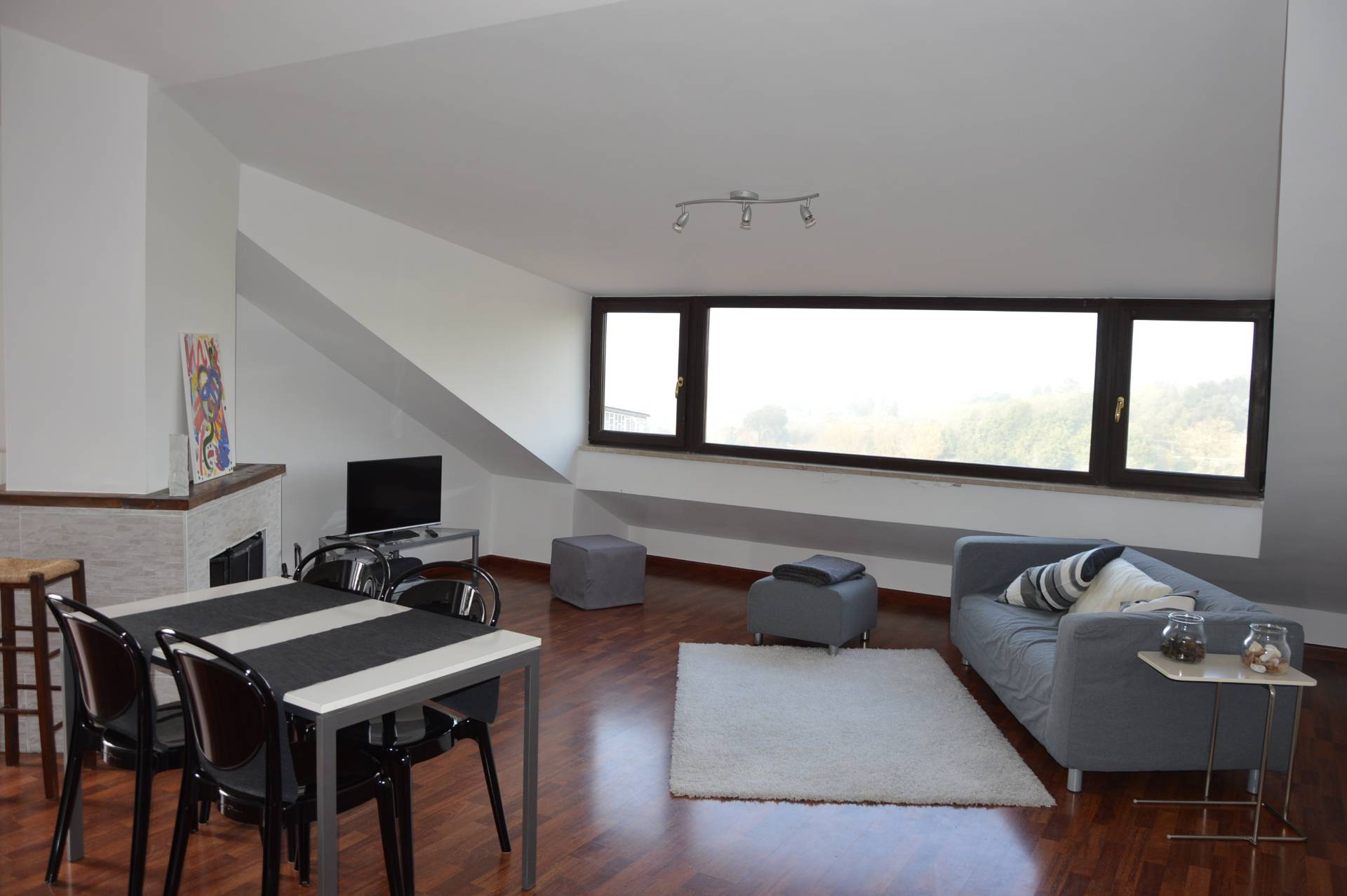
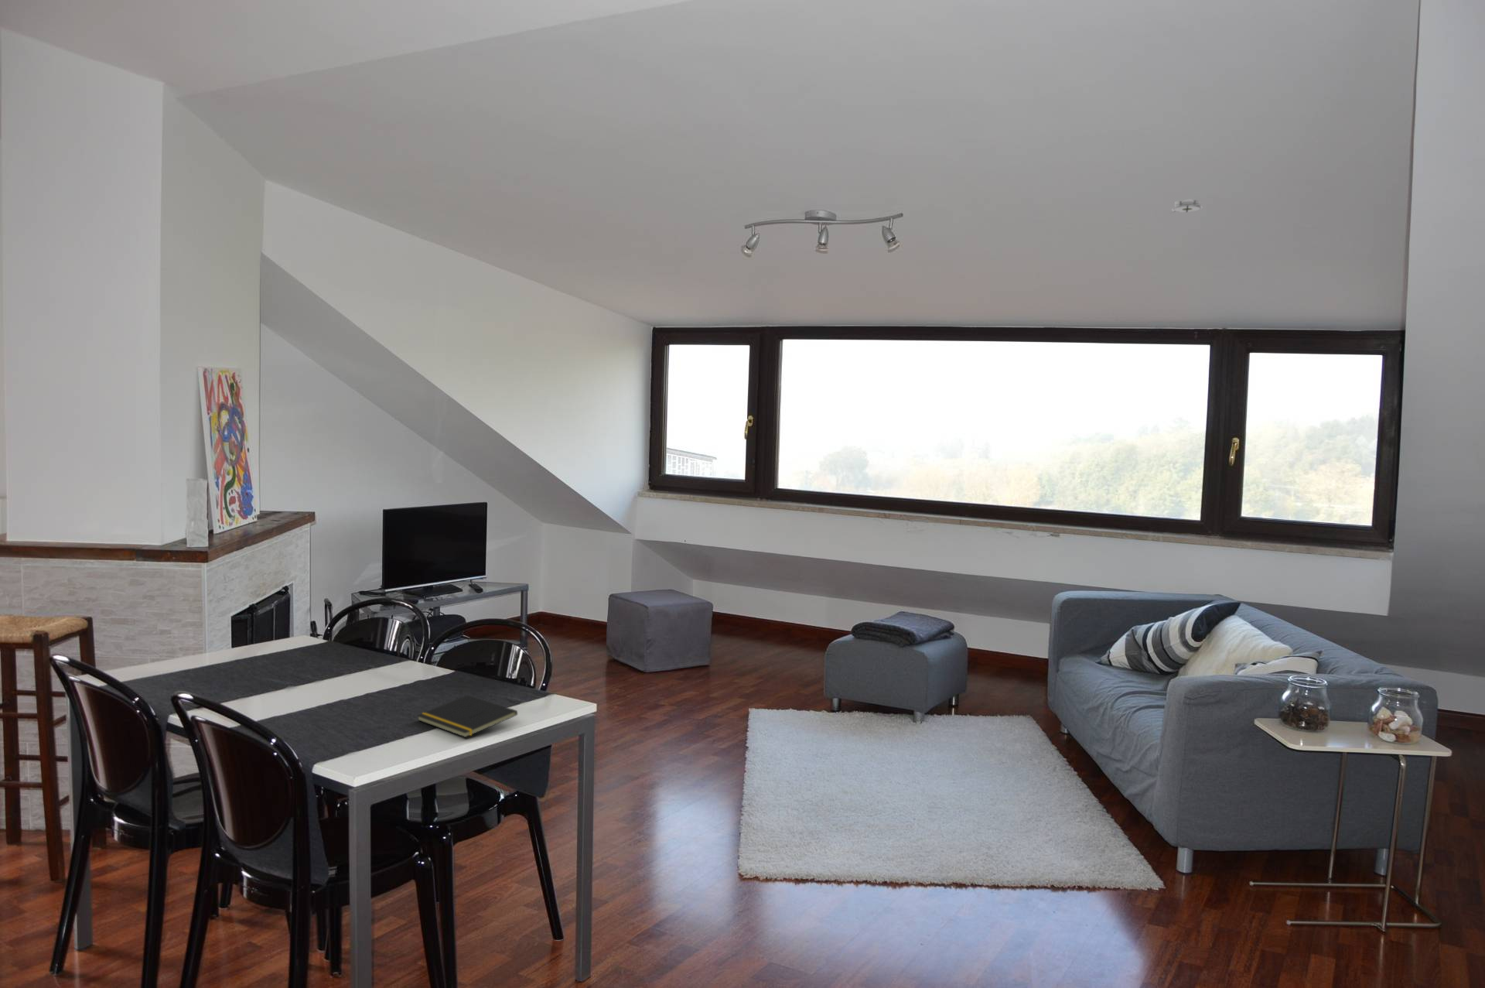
+ smoke detector (1185, 206)
+ notepad (466, 715)
